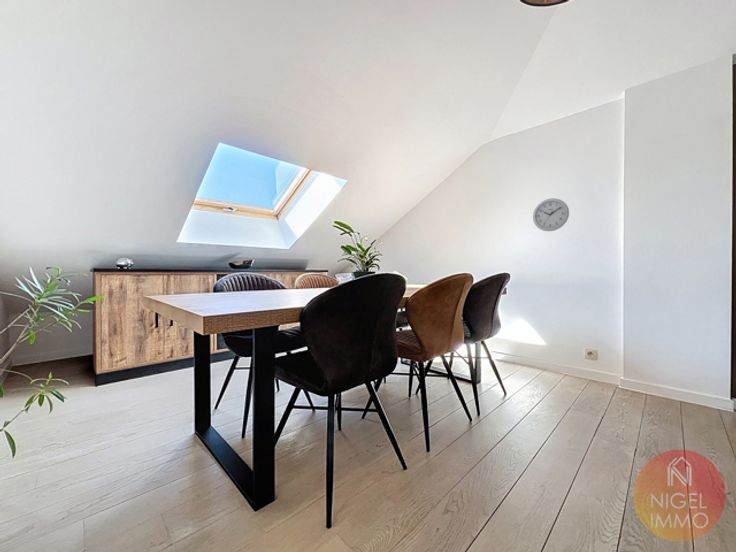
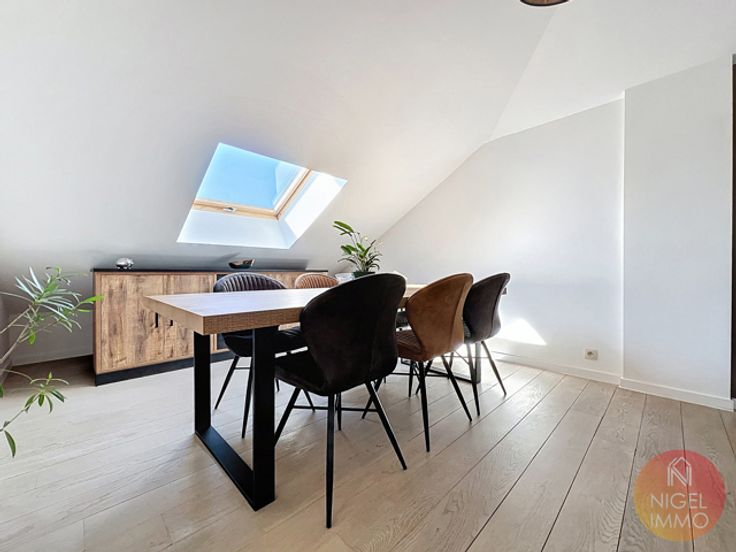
- wall clock (550, 214)
